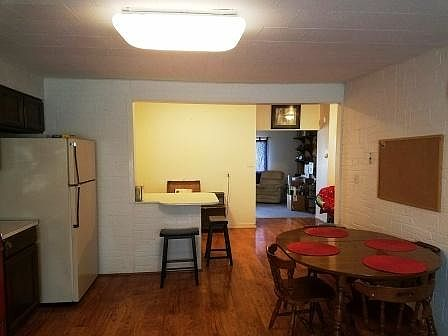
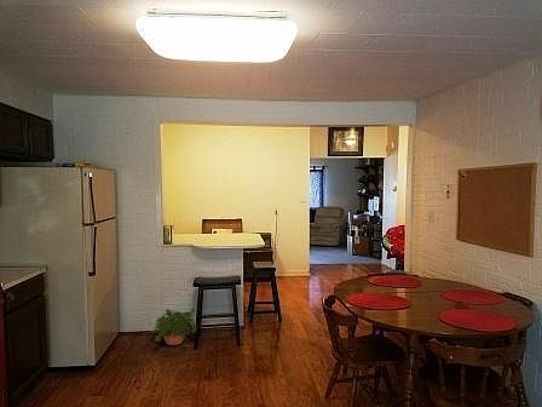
+ potted plant (174, 326)
